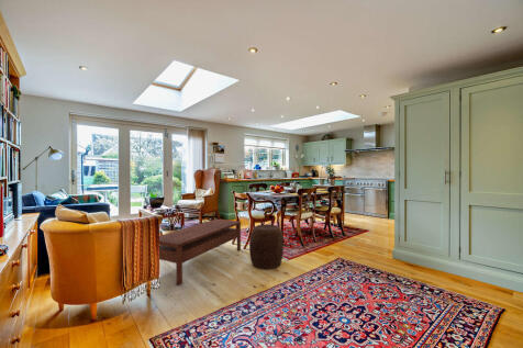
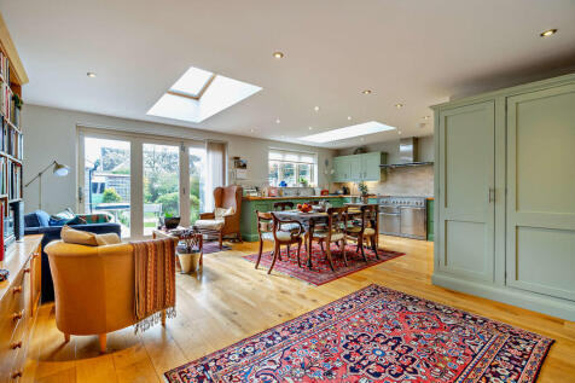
- coffee table (201, 245)
- stool (266, 245)
